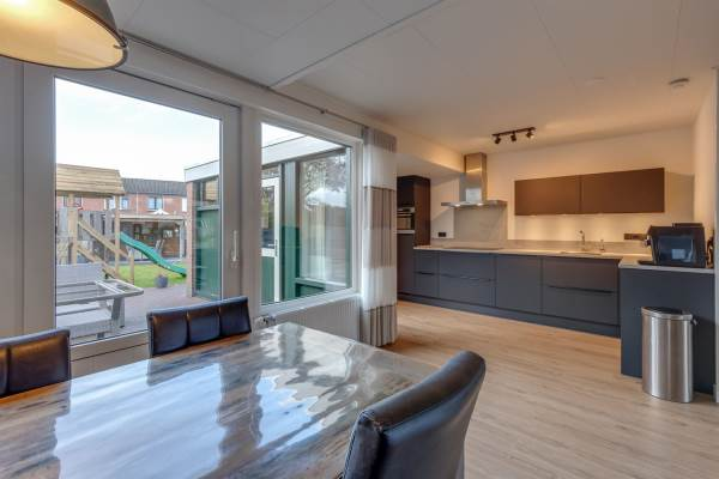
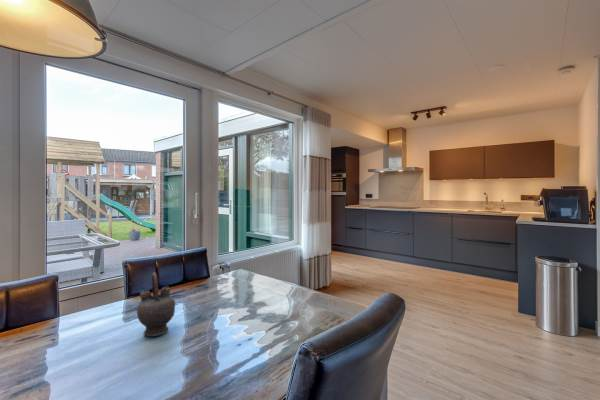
+ teapot (156, 301)
